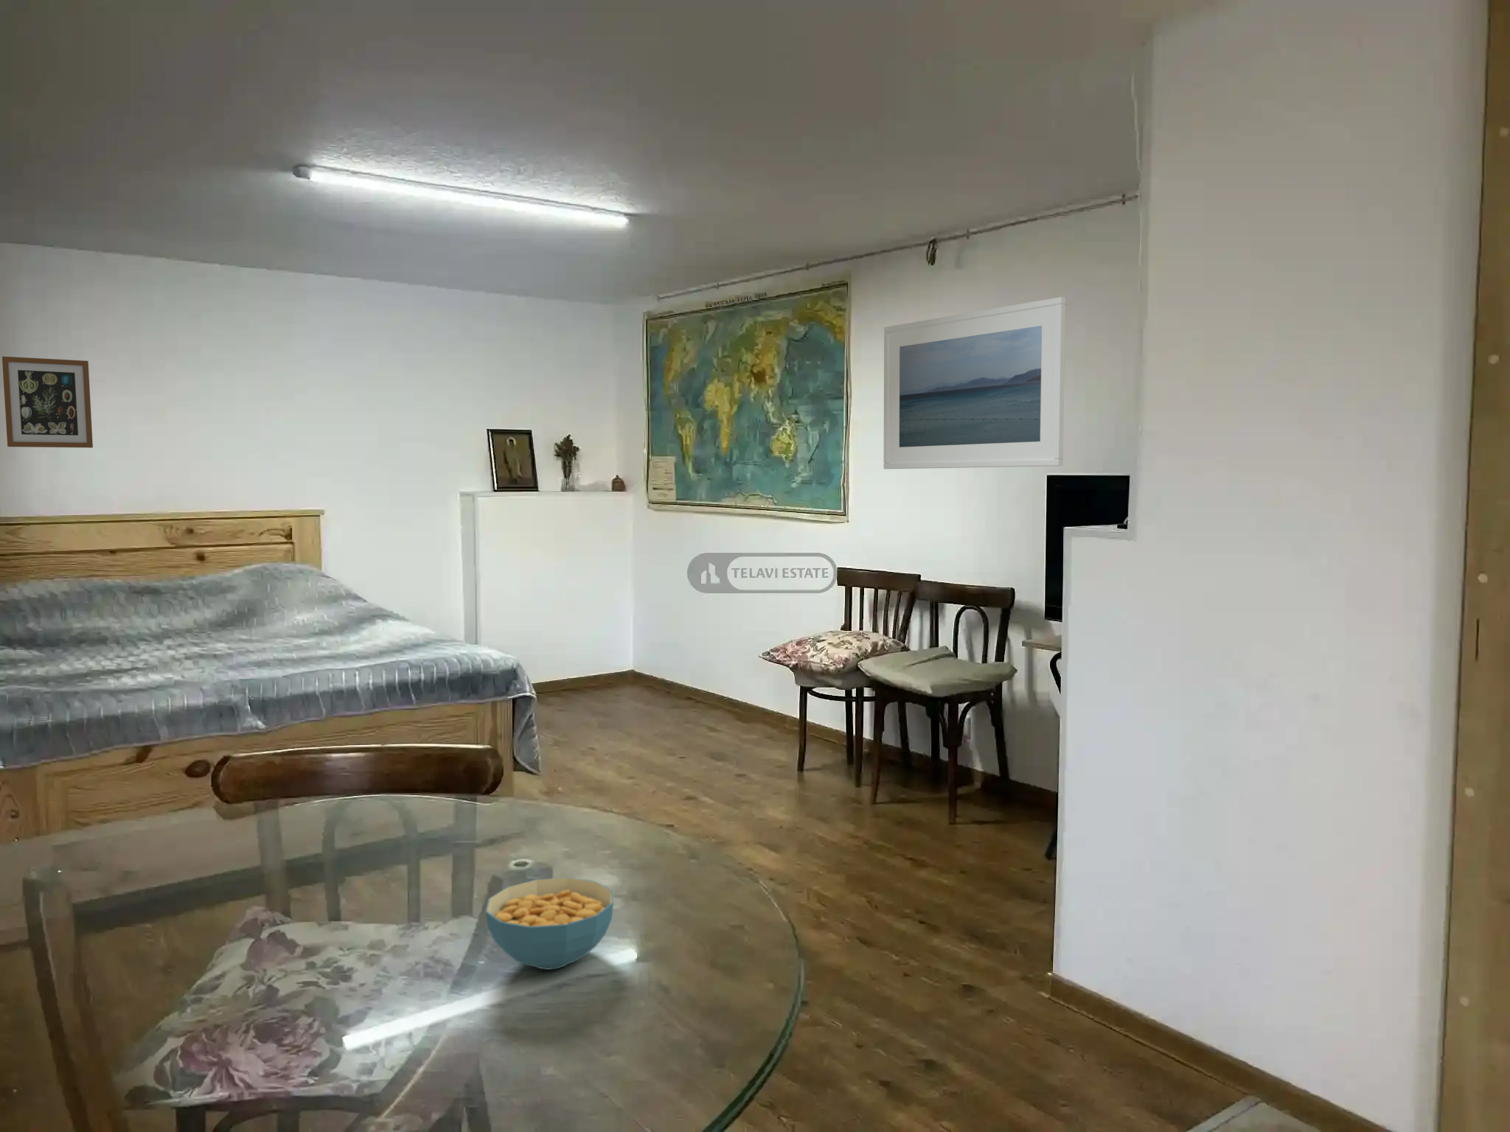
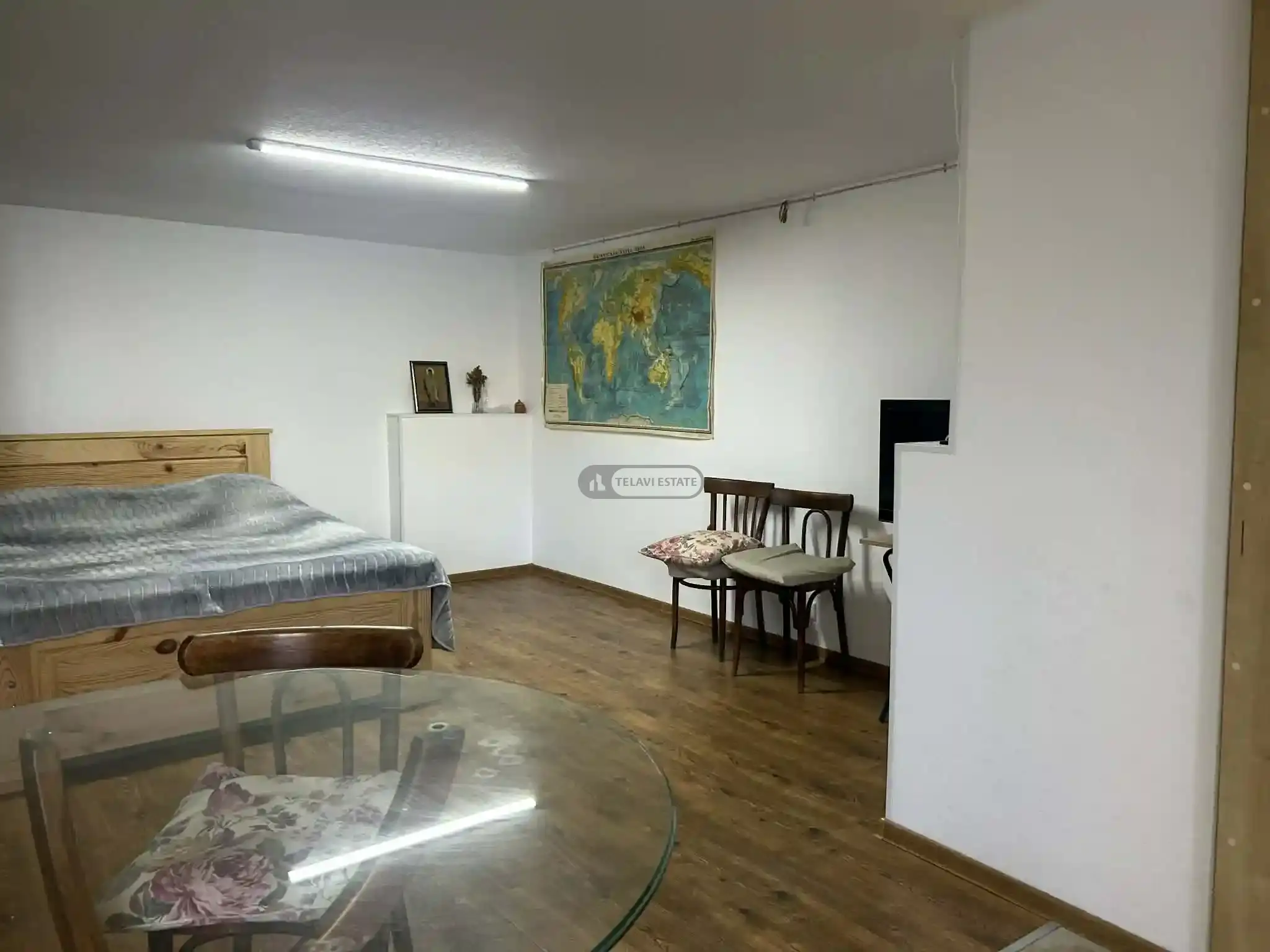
- wall art (48, 403)
- cereal bowl (550, 931)
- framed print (965, 390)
